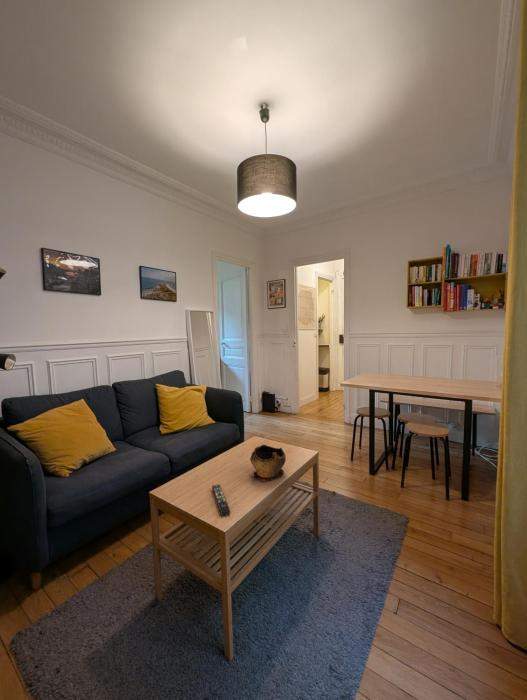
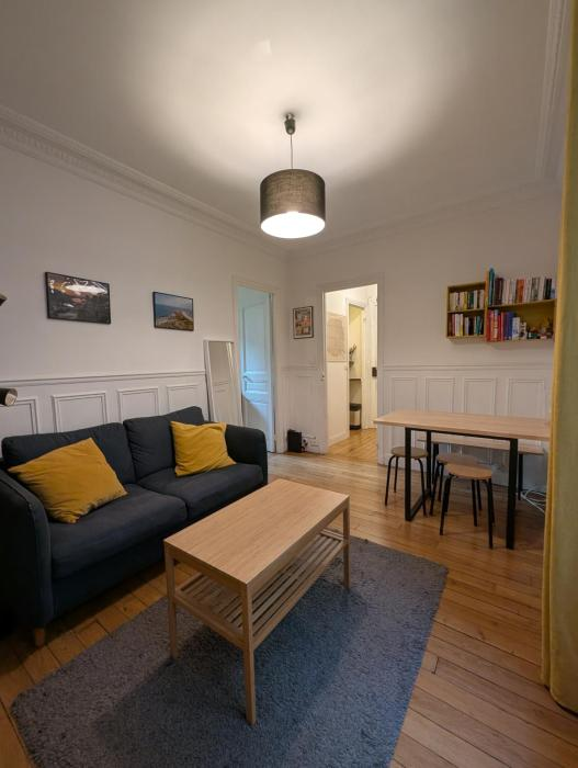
- decorative bowl (268, 459)
- remote control (220, 498)
